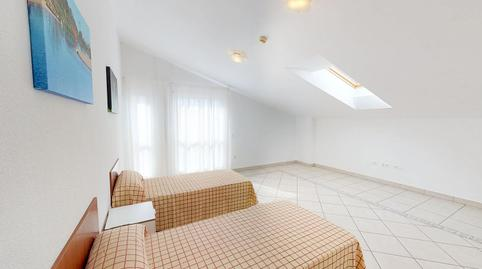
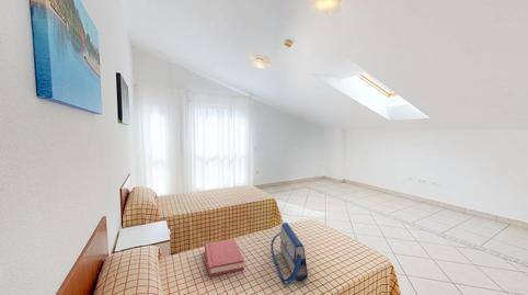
+ handbag (287, 249)
+ hardback book (222, 254)
